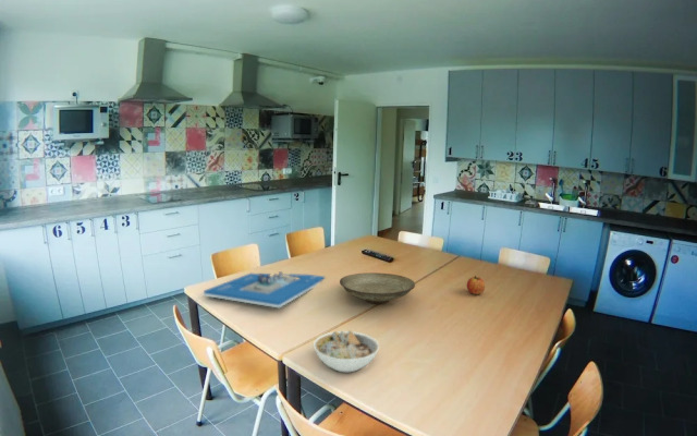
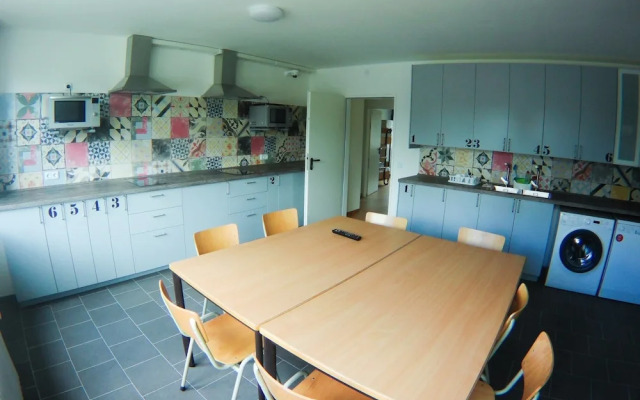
- bowl (345, 351)
- architectural model (269, 281)
- apple (476, 284)
- decorative bowl (376, 290)
